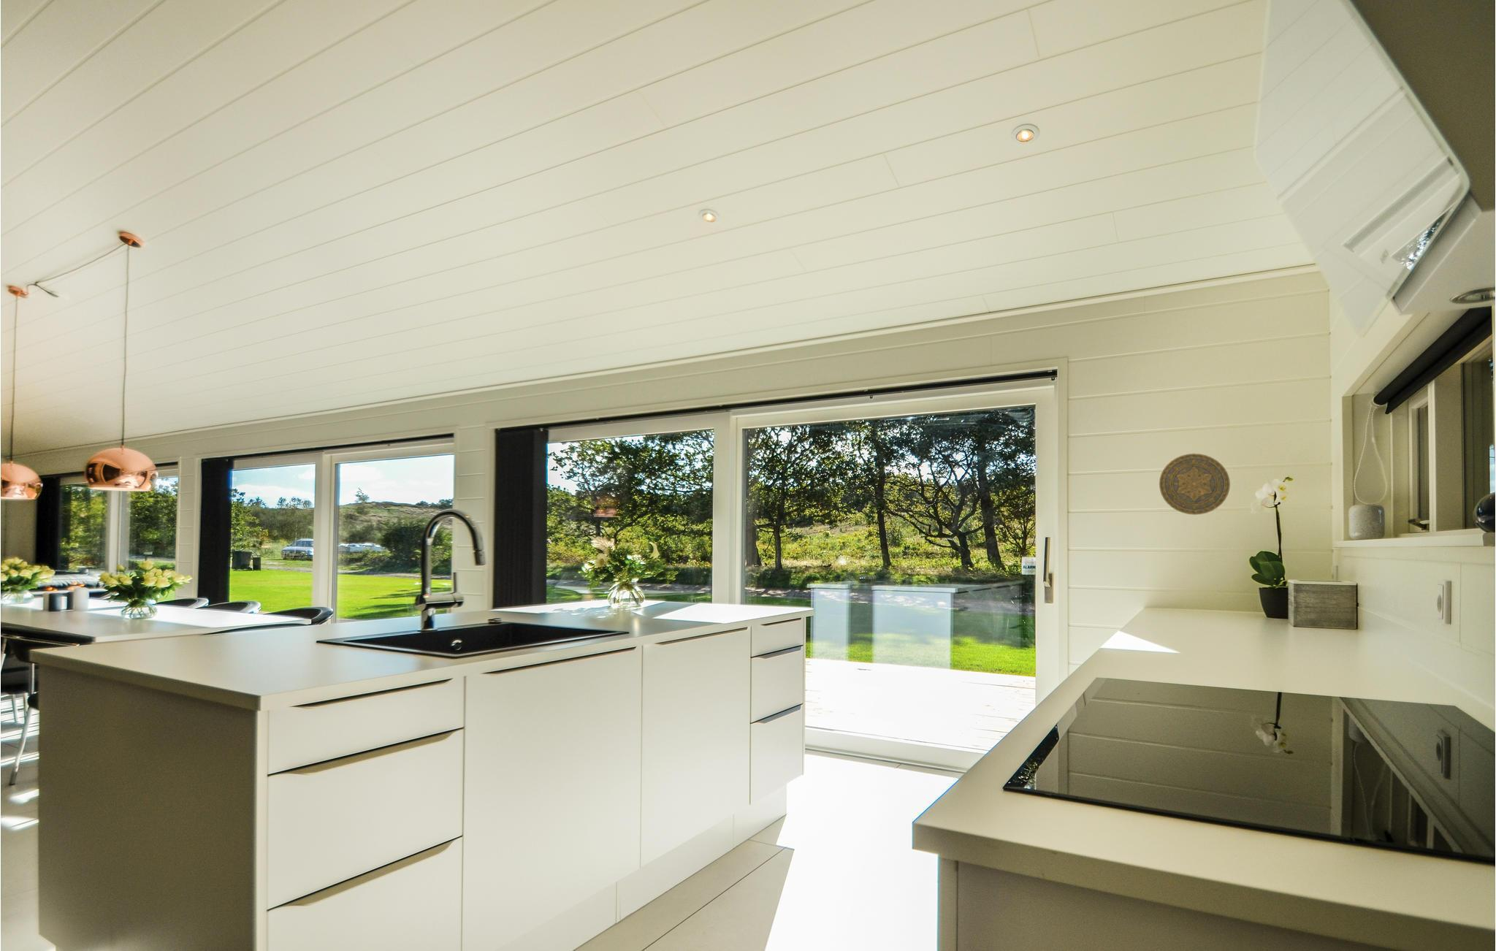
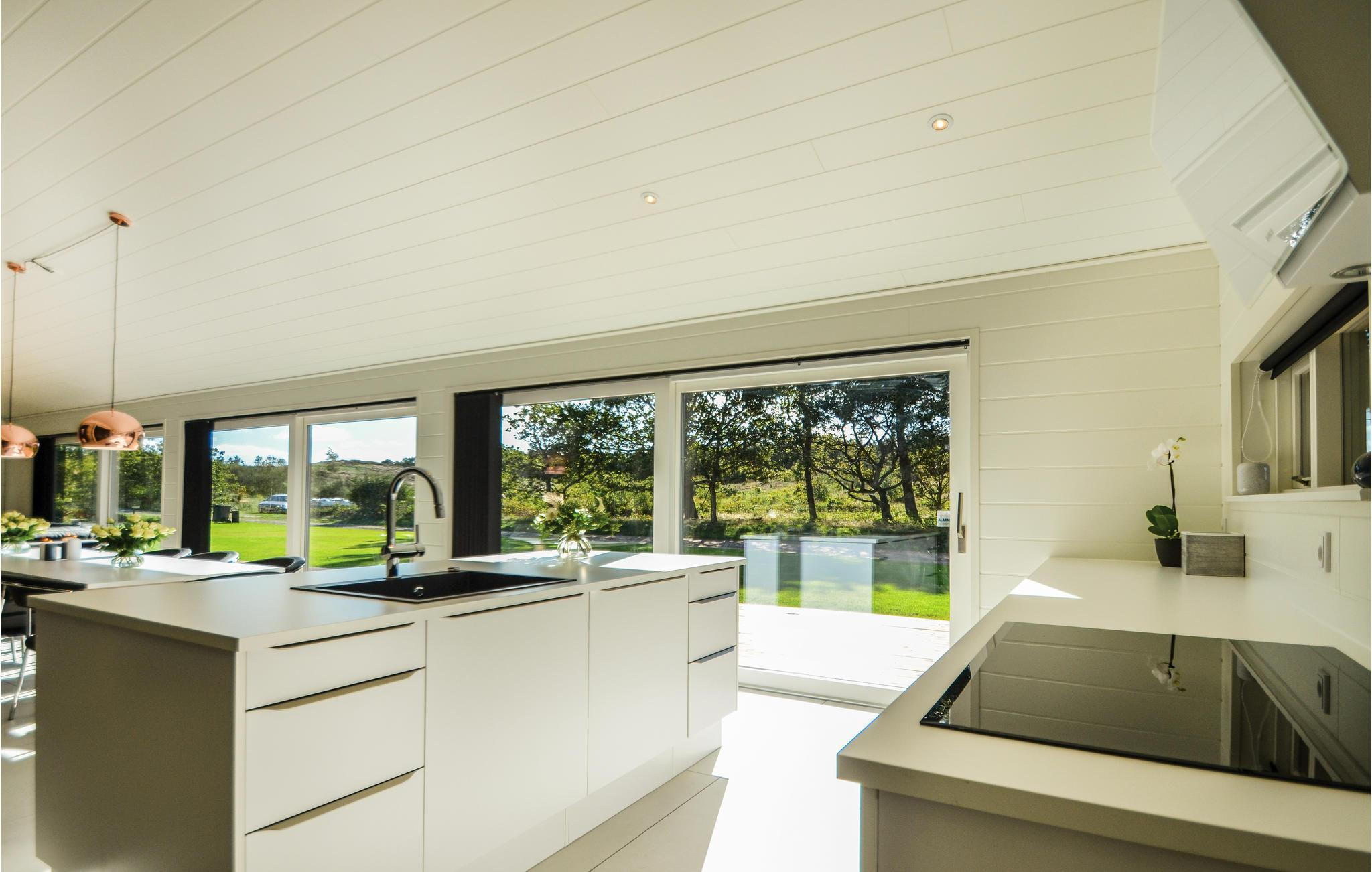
- decorative plate (1194, 483)
